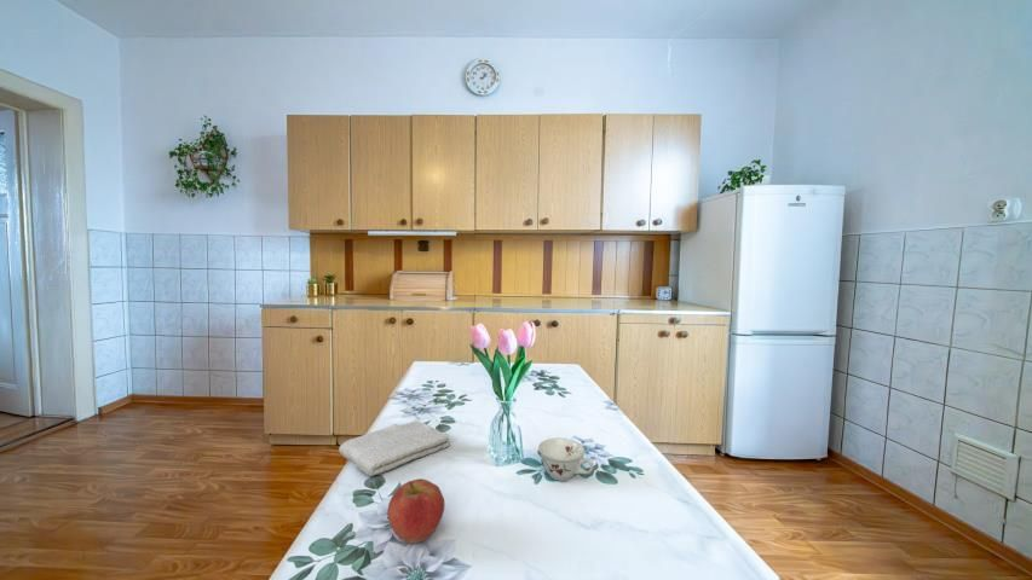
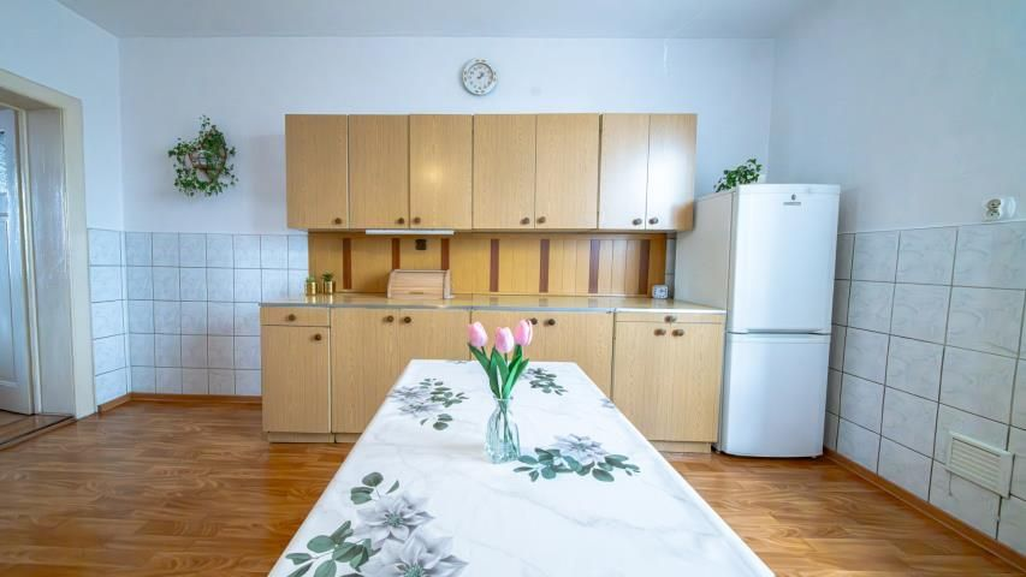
- apple (416, 506)
- teacup (565, 463)
- washcloth (397, 443)
